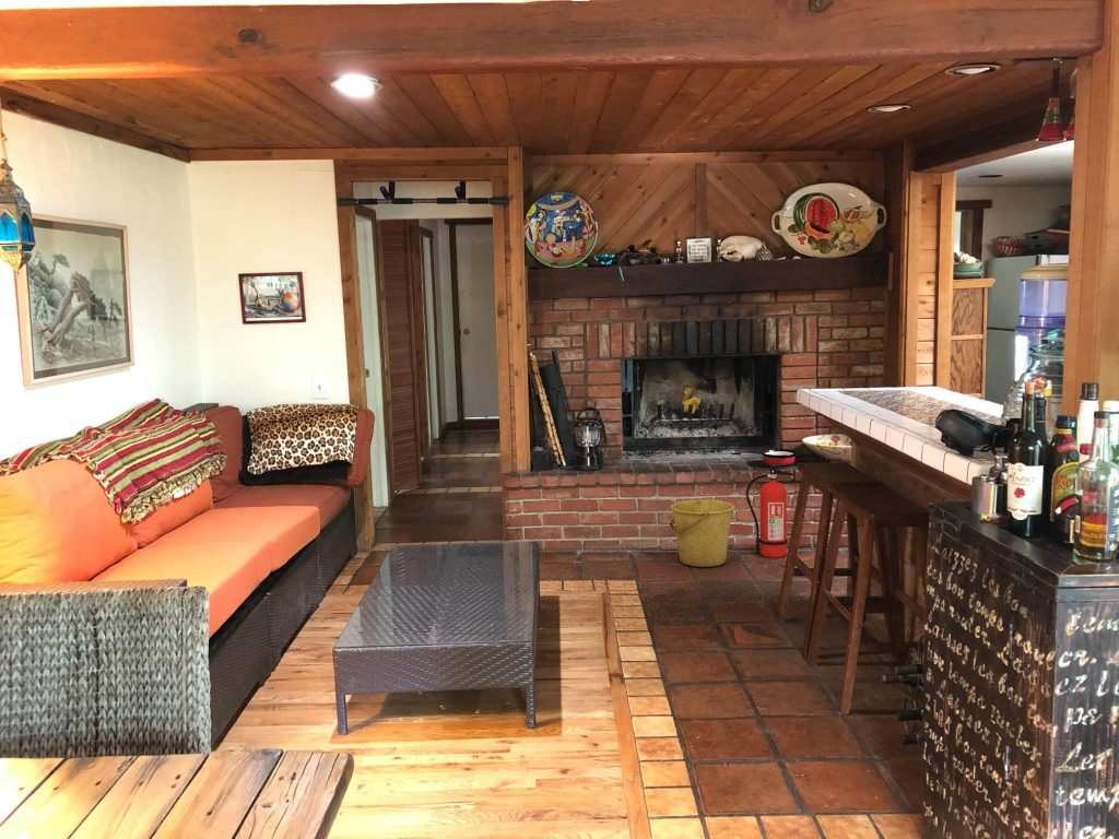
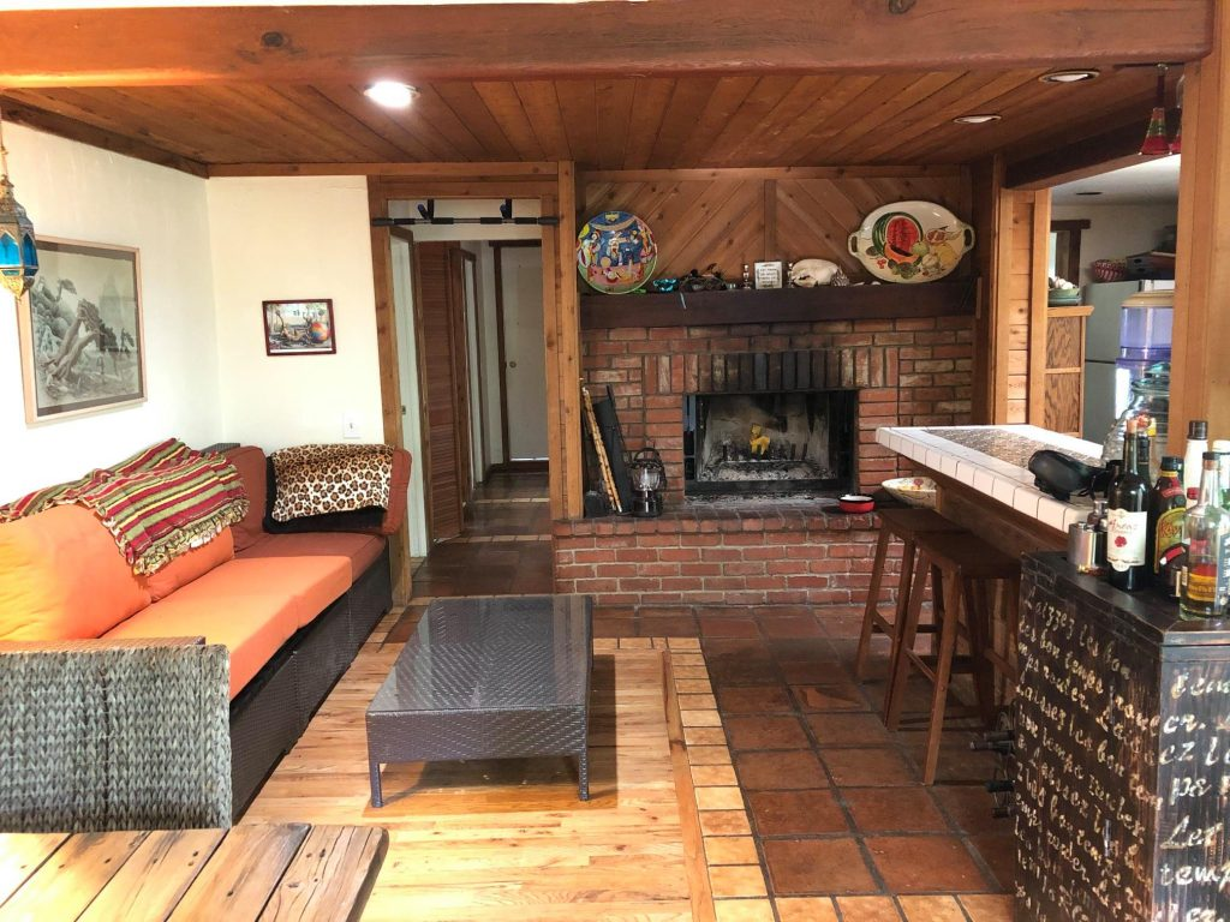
- fire extinguisher (769, 509)
- bucket (702, 533)
